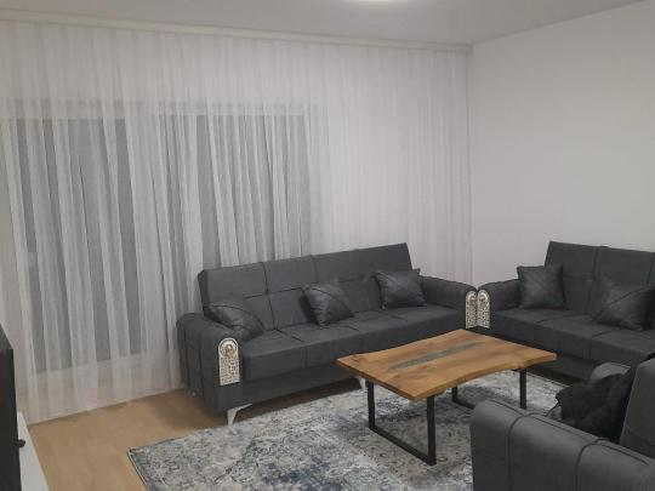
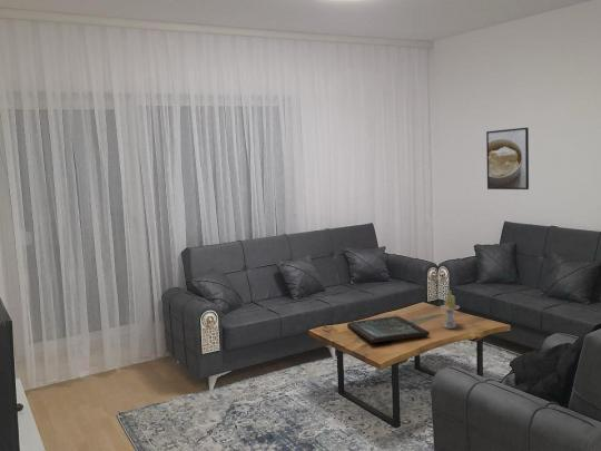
+ board game (386, 329)
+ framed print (506, 159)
+ candle (450, 307)
